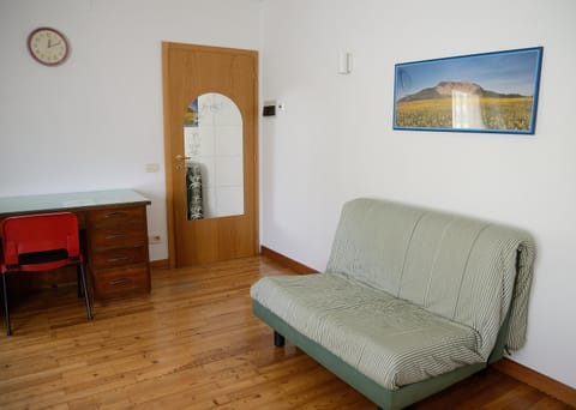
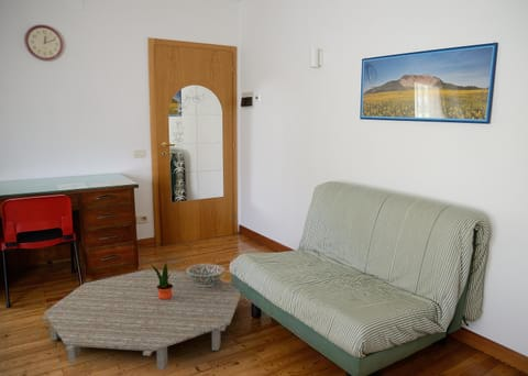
+ decorative bowl (206, 276)
+ coffee table (150, 311)
+ potted plant (161, 279)
